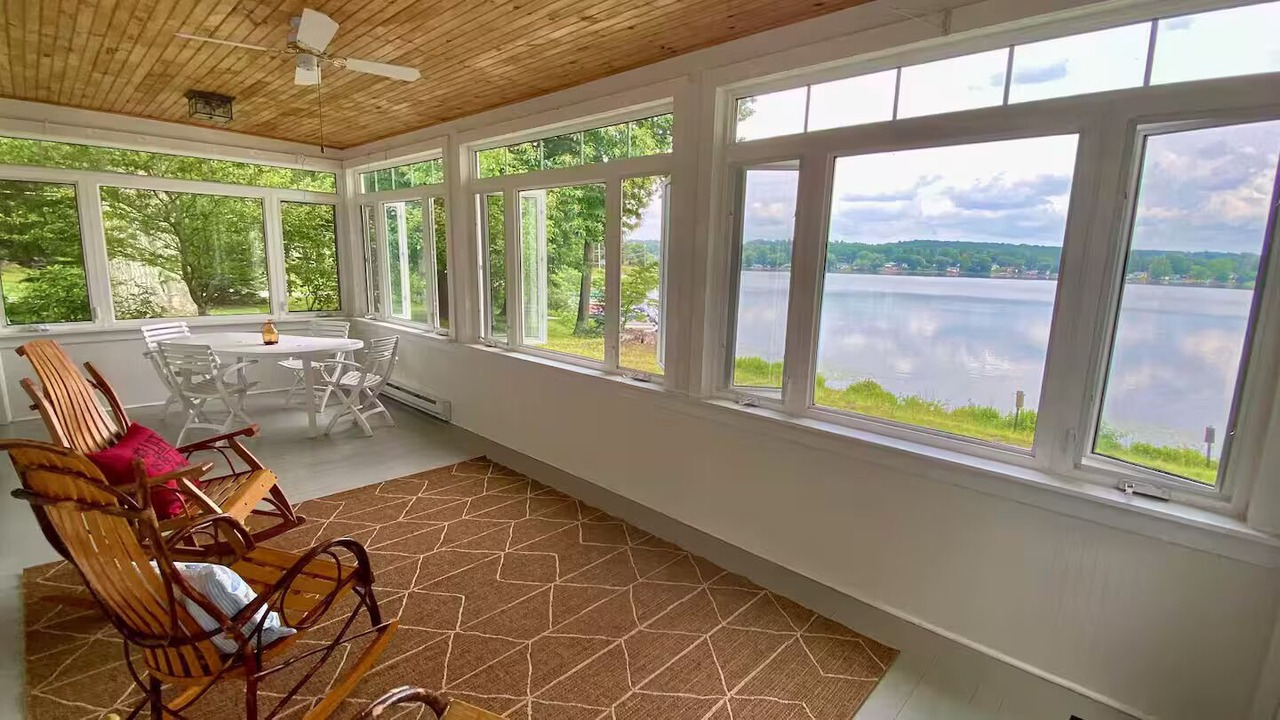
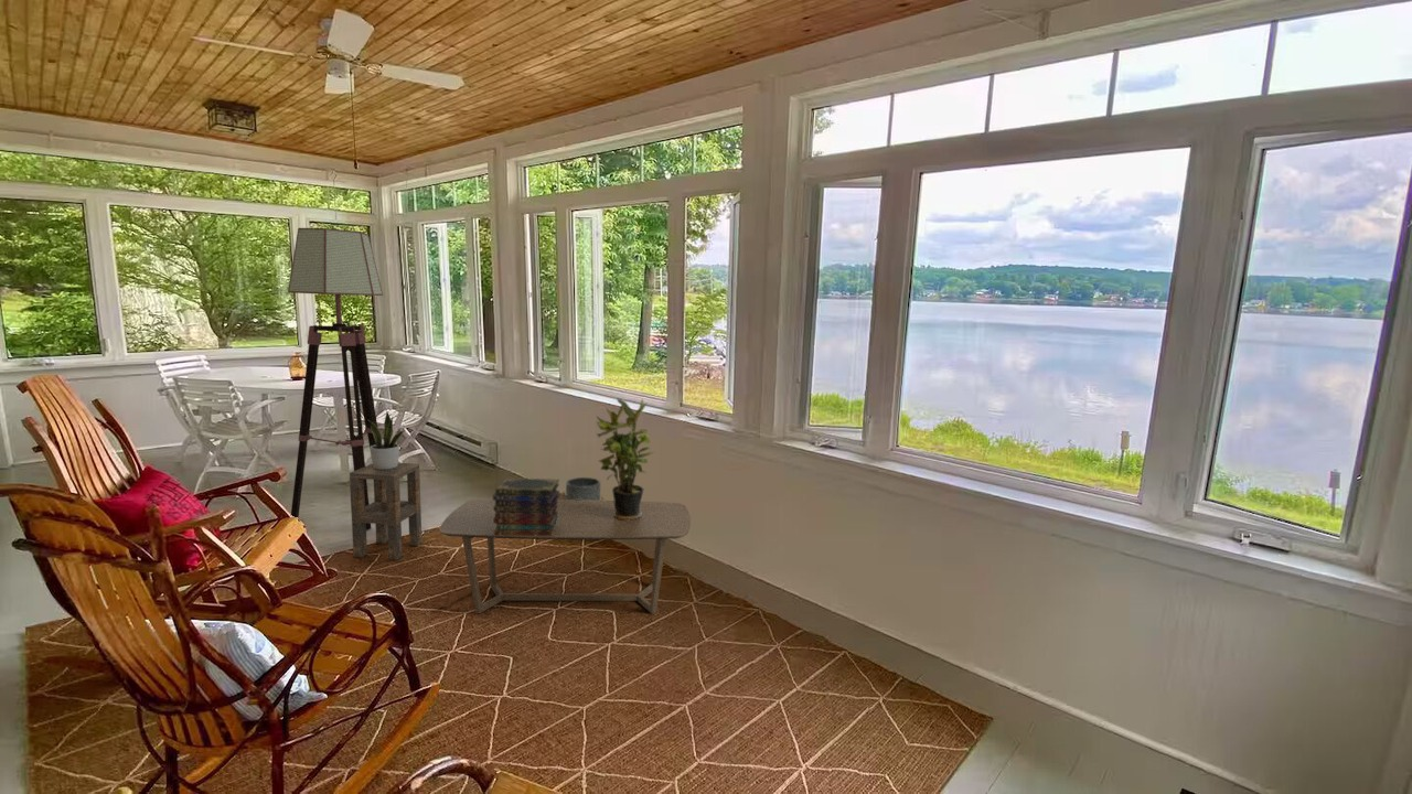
+ floor lamp (344, 378)
+ potted plant (623, 458)
+ book stack (527, 506)
+ planter (582, 500)
+ potted plant (384, 438)
+ coffee table (570, 538)
+ side table (386, 508)
